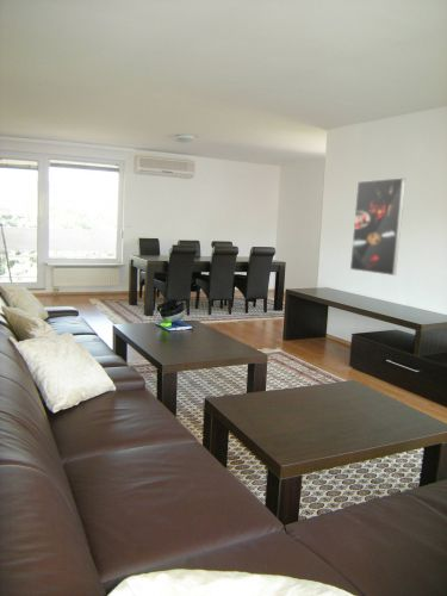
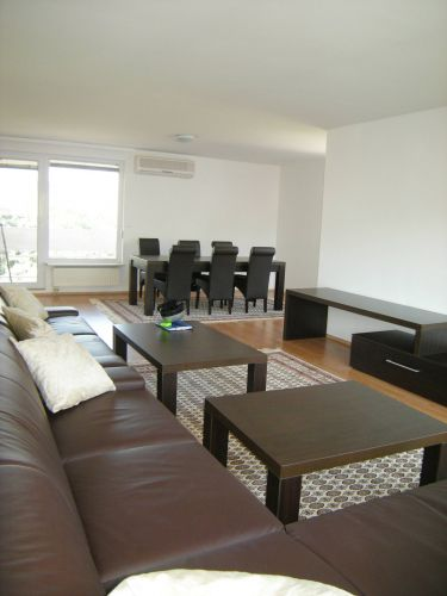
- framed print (375, 226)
